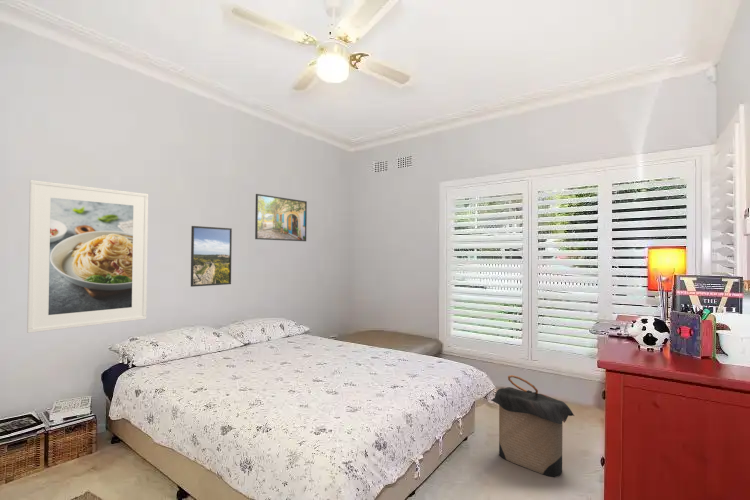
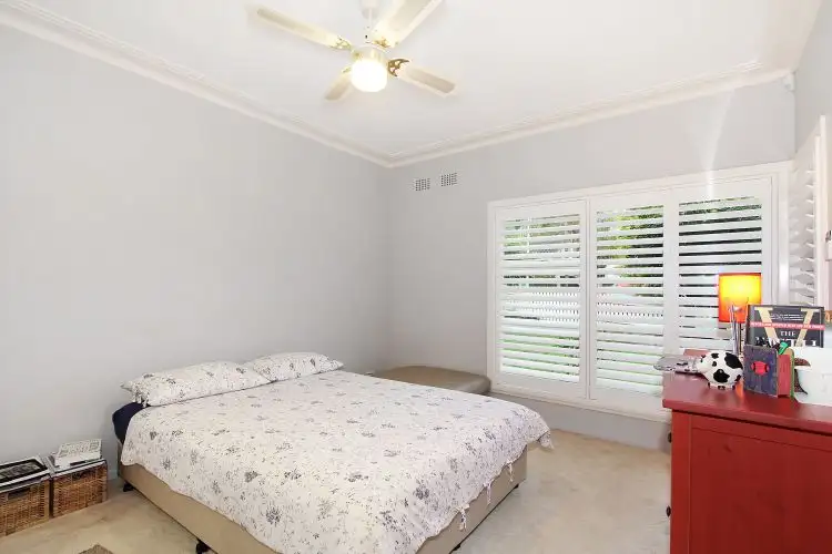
- laundry hamper (531, 418)
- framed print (212, 256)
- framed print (282, 219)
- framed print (93, 256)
